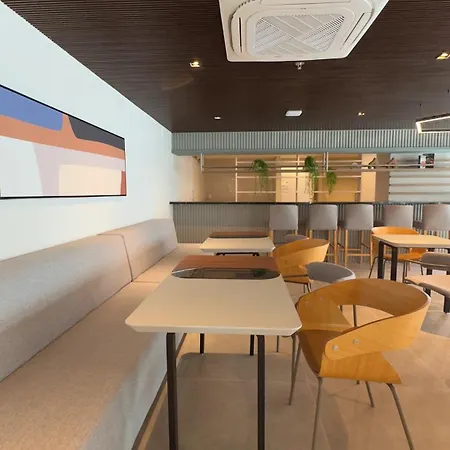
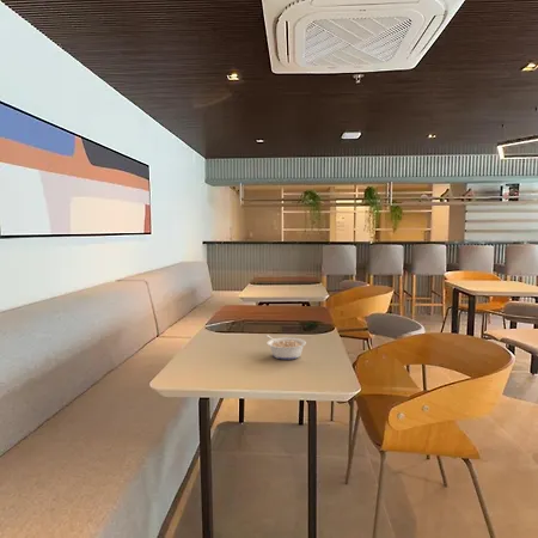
+ legume (285, 347)
